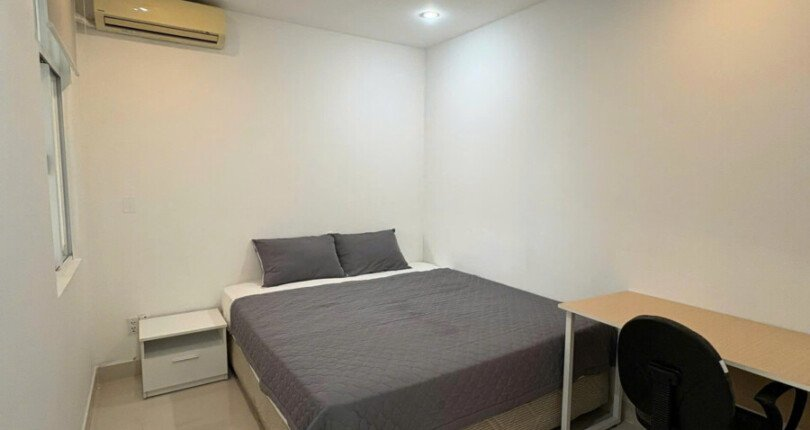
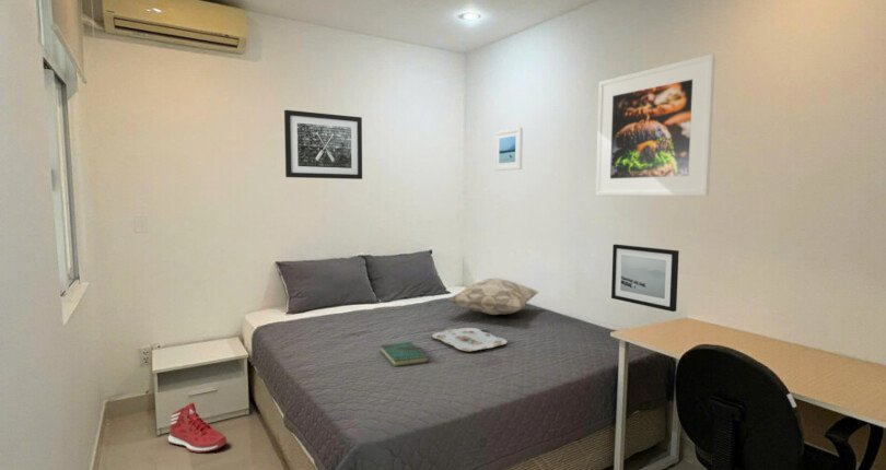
+ serving tray (468, 339)
+ decorative pillow (494, 295)
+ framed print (508, 150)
+ sneaker (196, 425)
+ book (404, 353)
+ wall art (642, 275)
+ wall art (325, 145)
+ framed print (648, 132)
